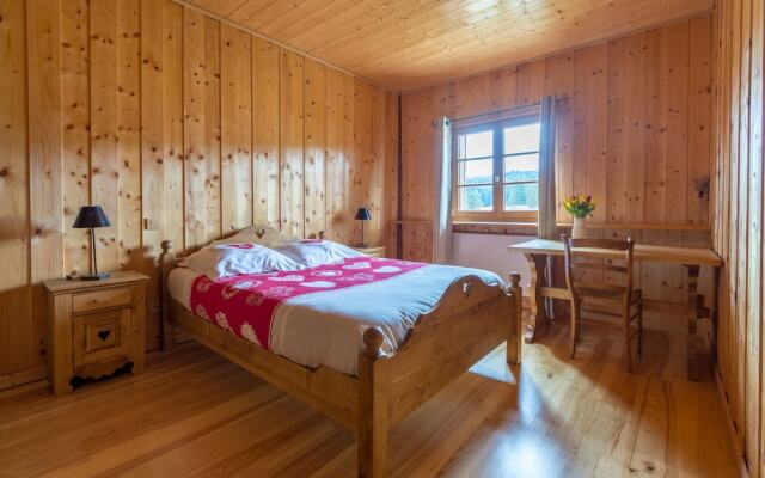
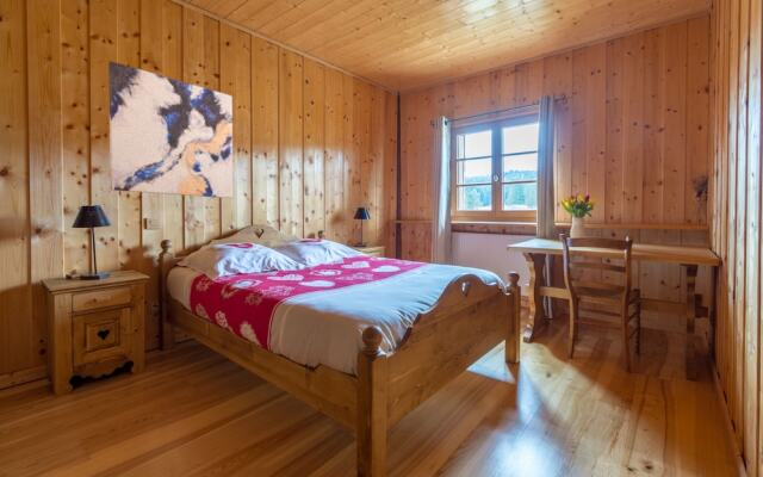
+ wall art (178, 137)
